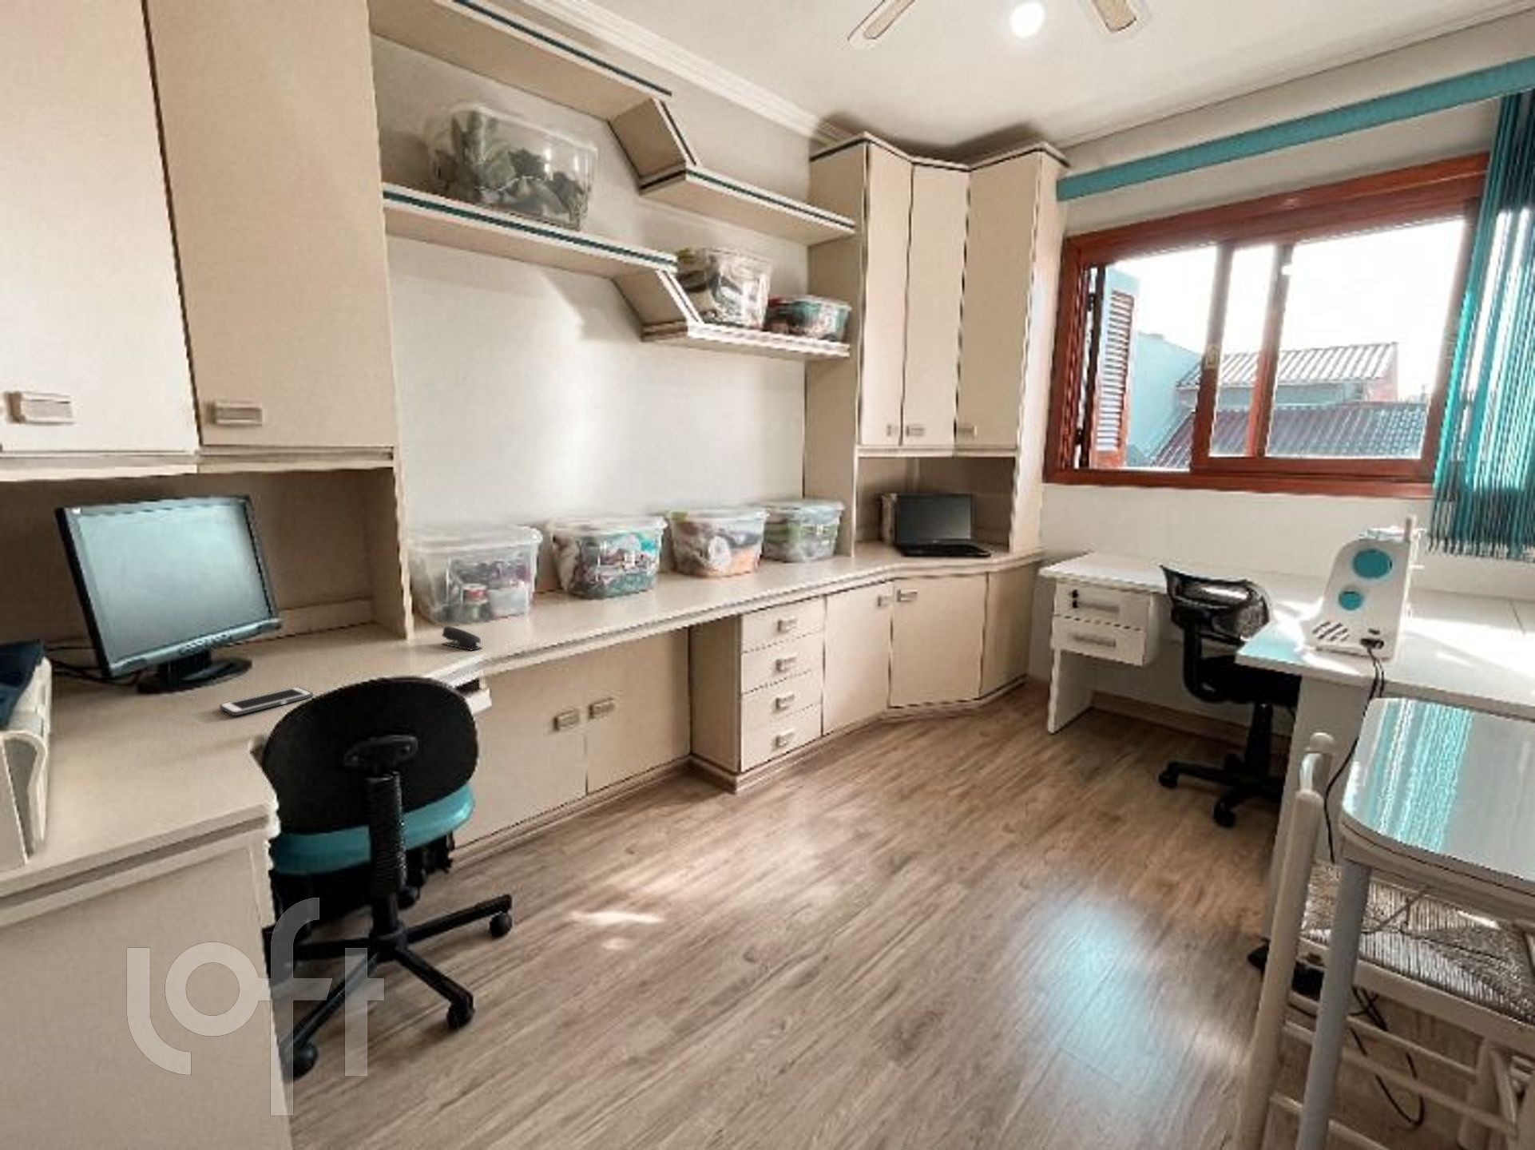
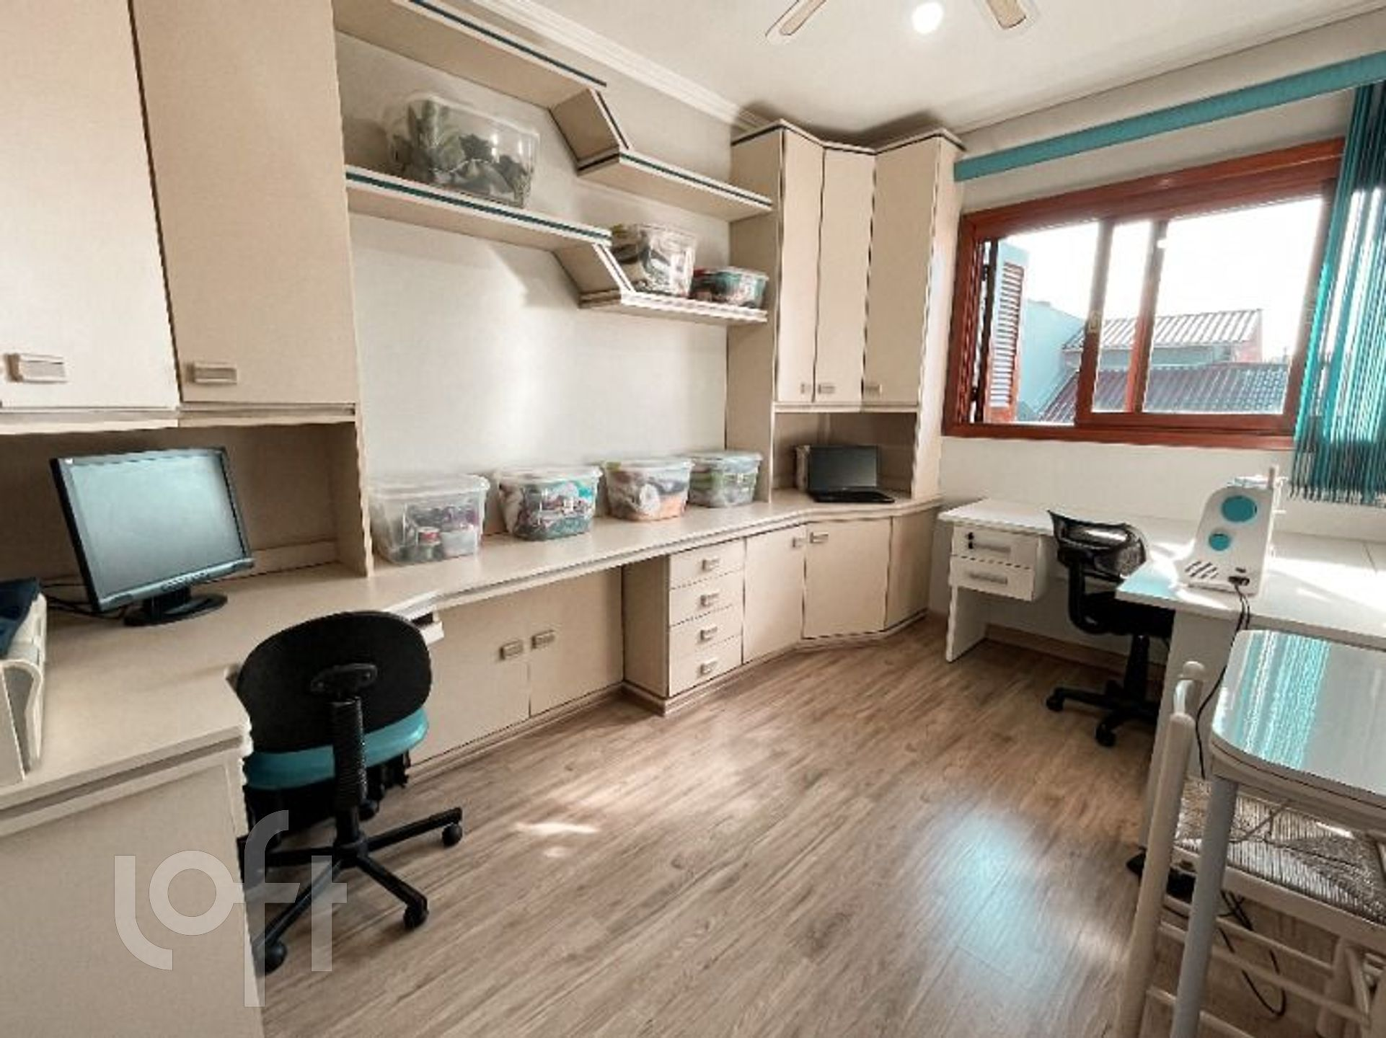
- stapler (461, 638)
- cell phone (268, 701)
